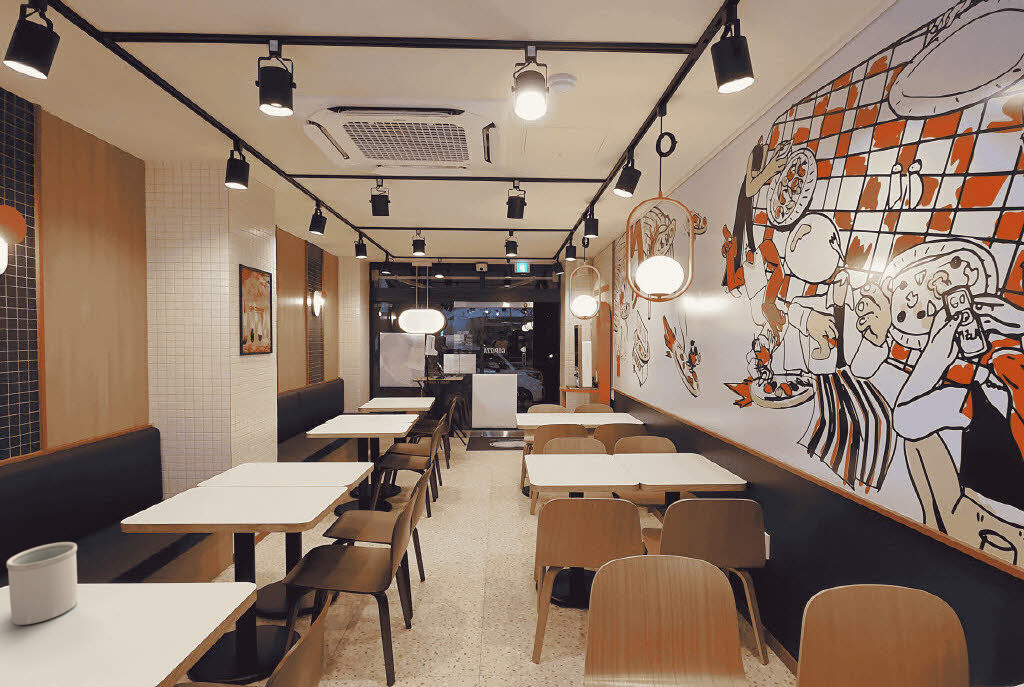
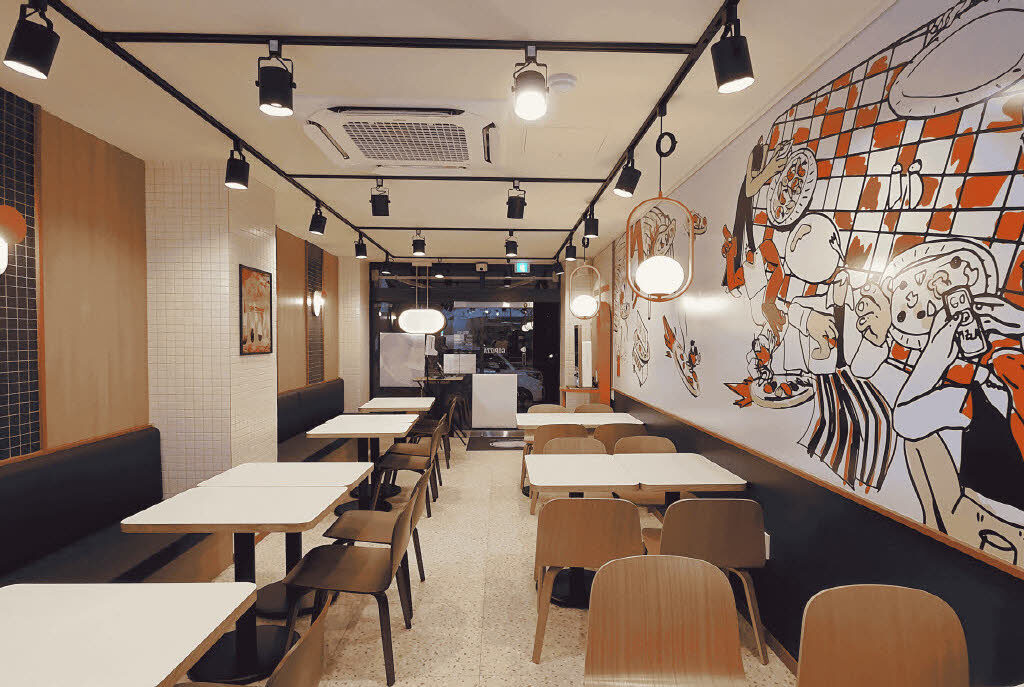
- utensil holder (43, 582)
